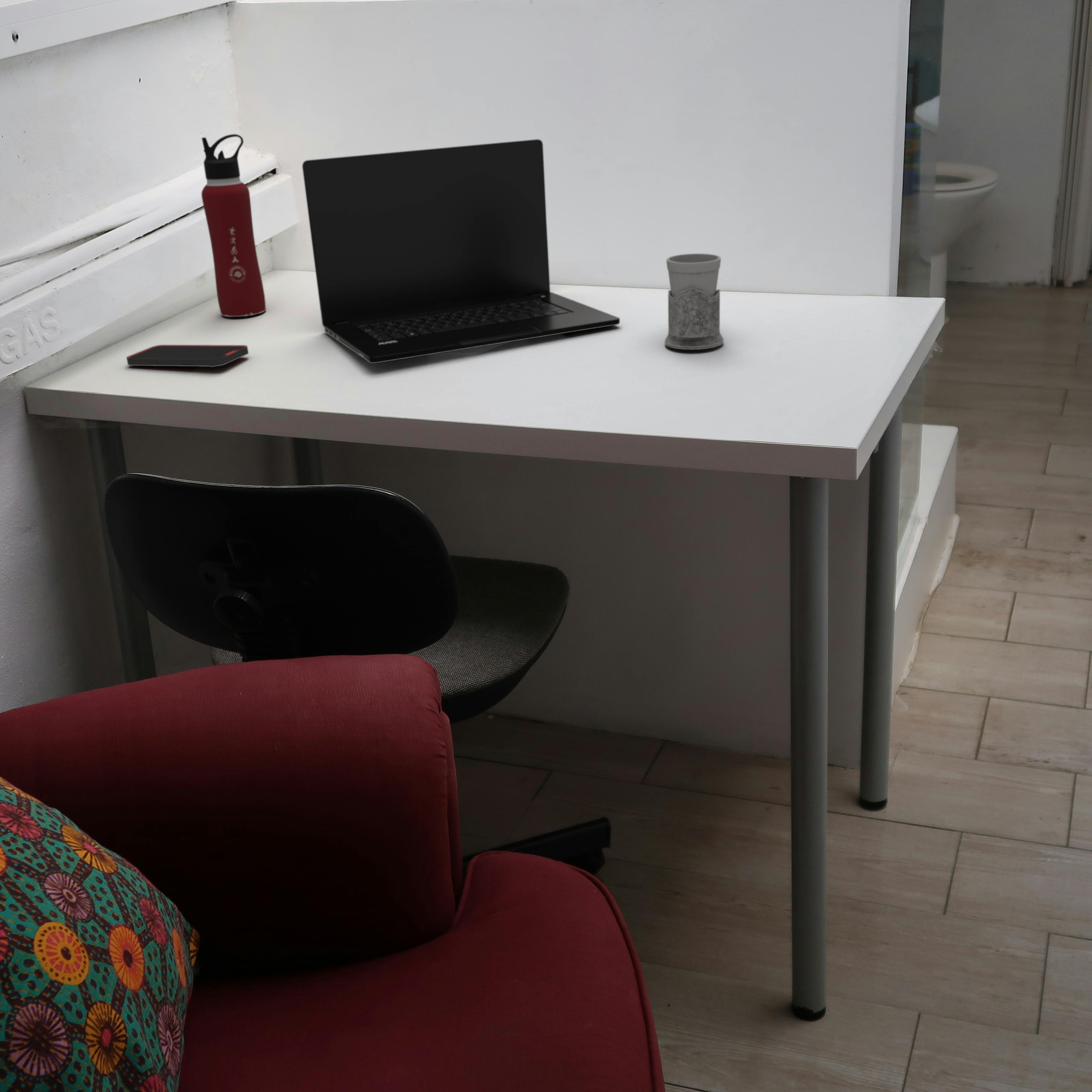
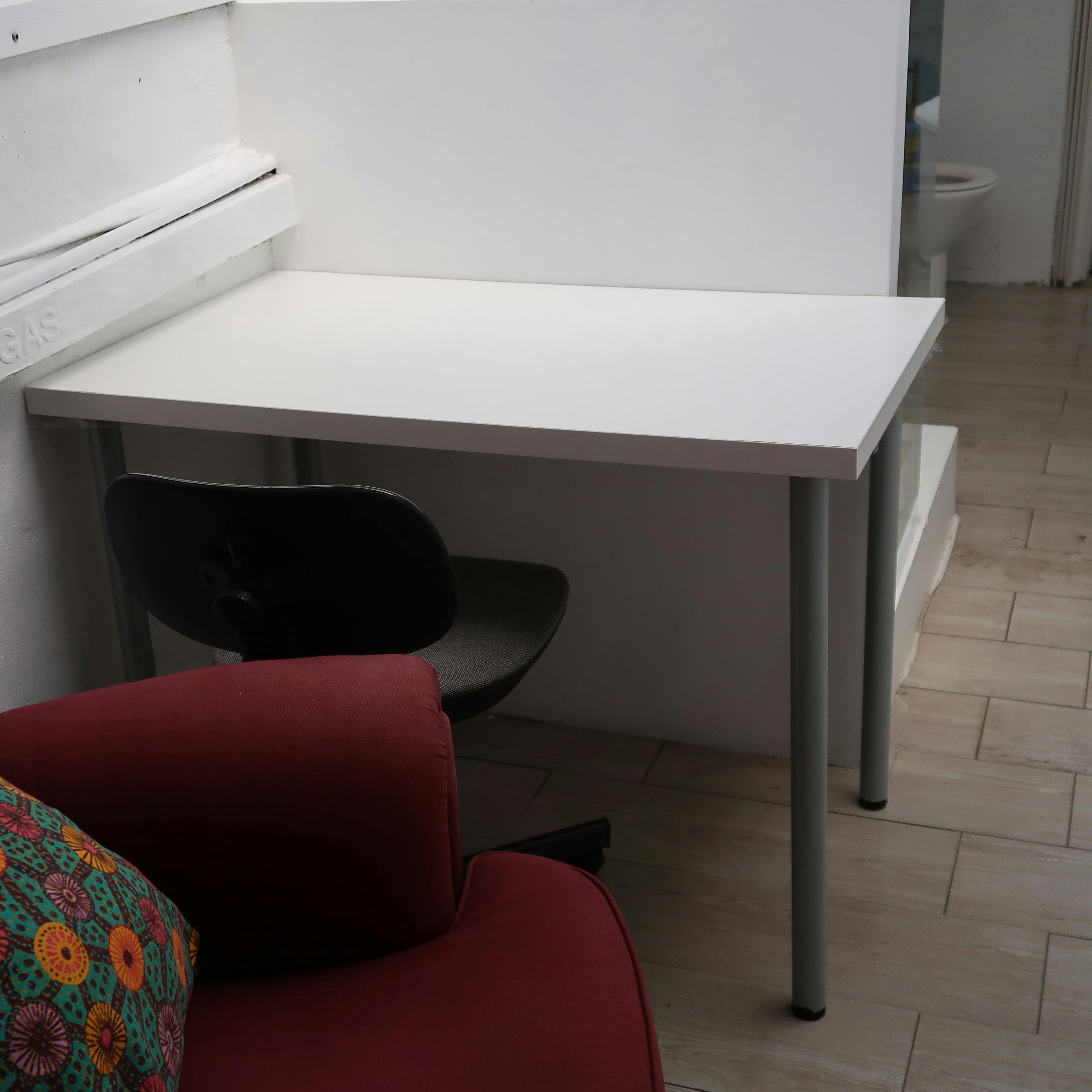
- smartphone (187, 355)
- laptop (463, 244)
- water bottle (231, 226)
- mug (695, 297)
